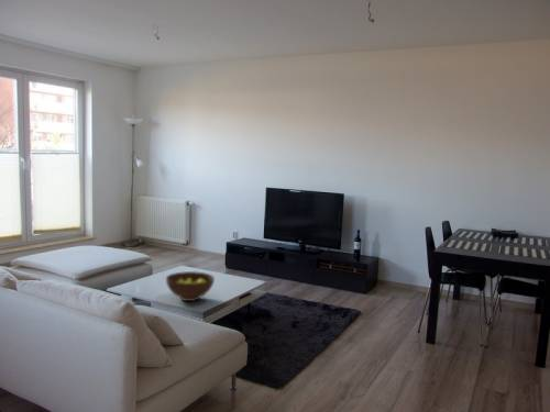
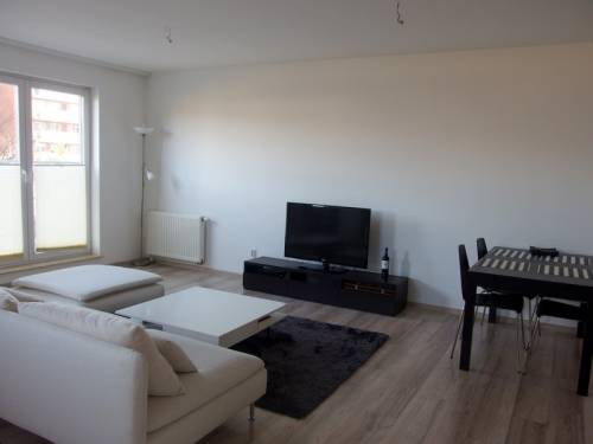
- fruit bowl (189, 288)
